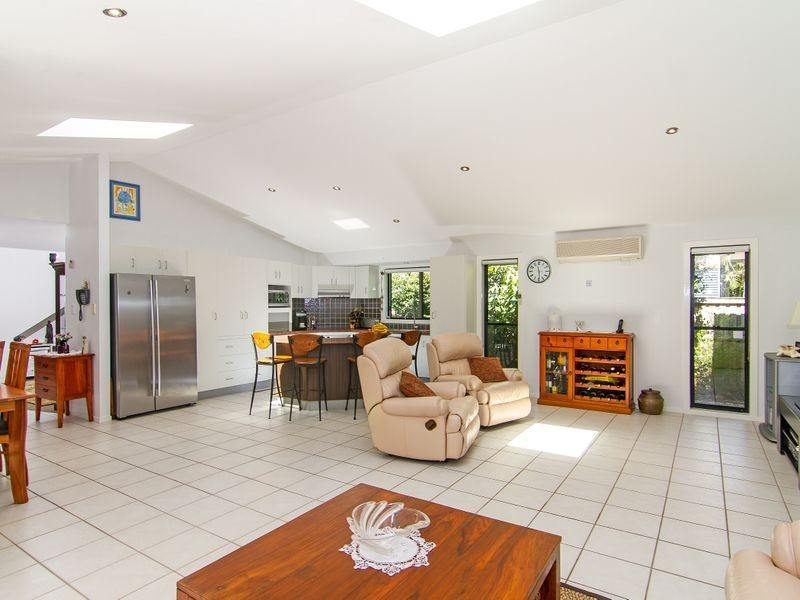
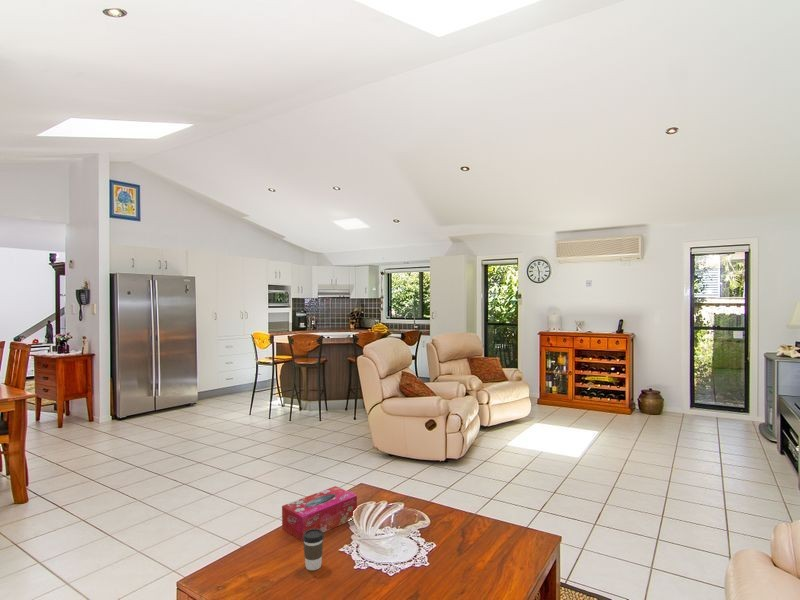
+ coffee cup (313, 549)
+ tissue box (320, 511)
